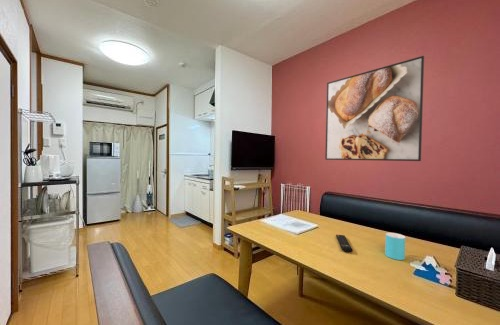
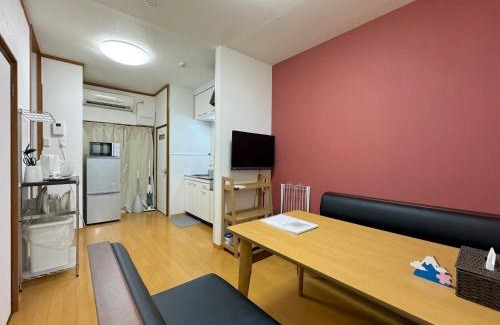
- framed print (366, 116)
- remote control (343, 242)
- cup (396, 245)
